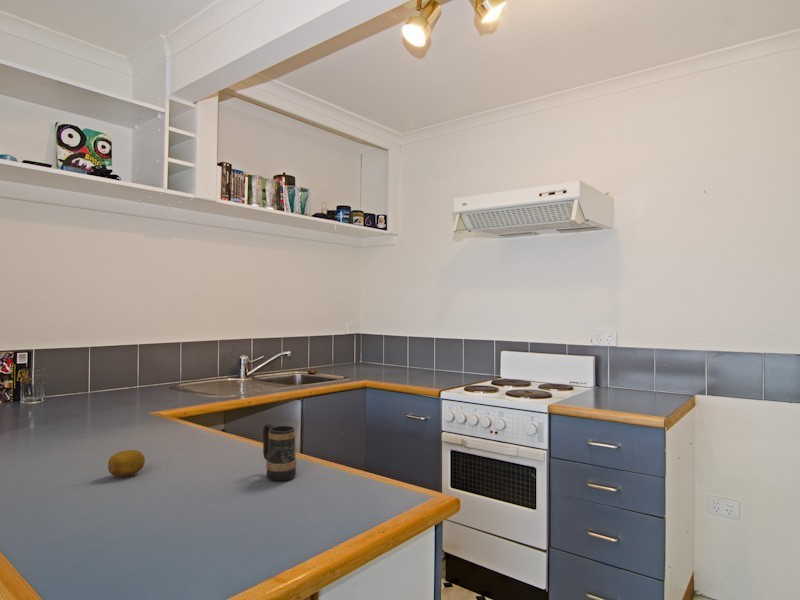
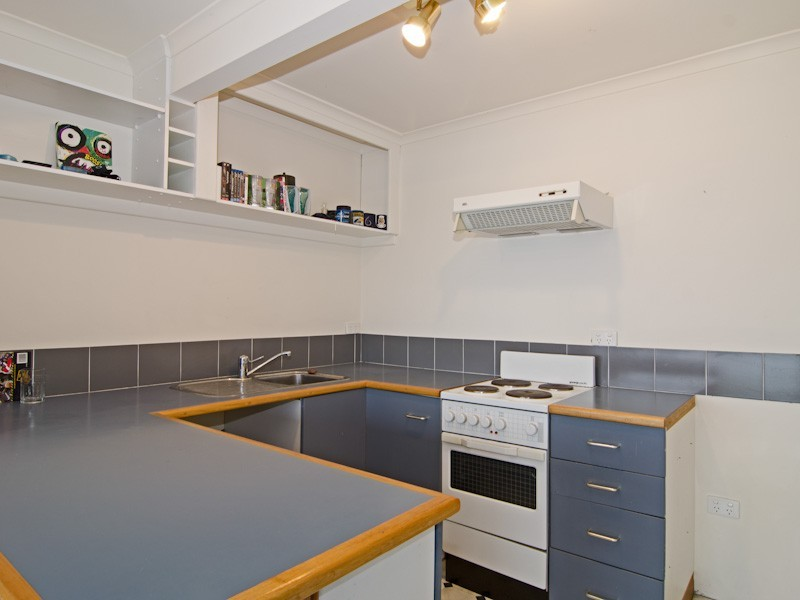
- fruit (126, 462)
- mug (277, 450)
